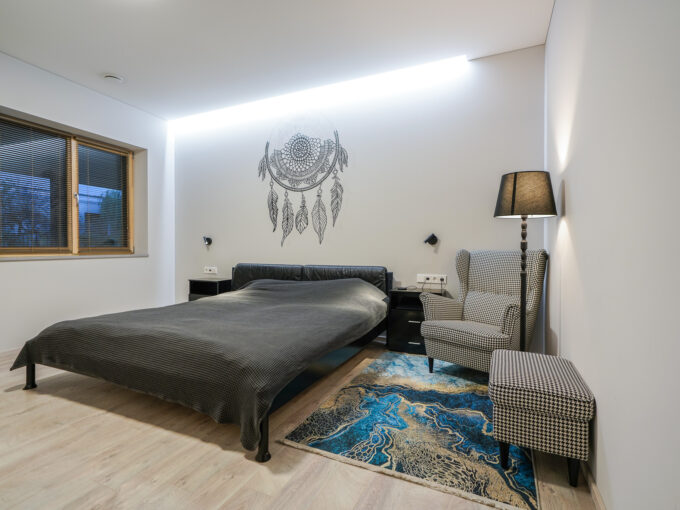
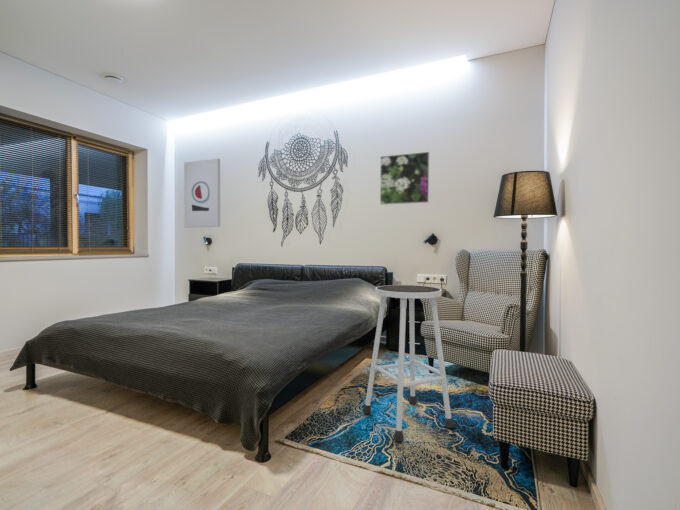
+ wall art (202, 194)
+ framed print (404, 179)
+ stool (404, 353)
